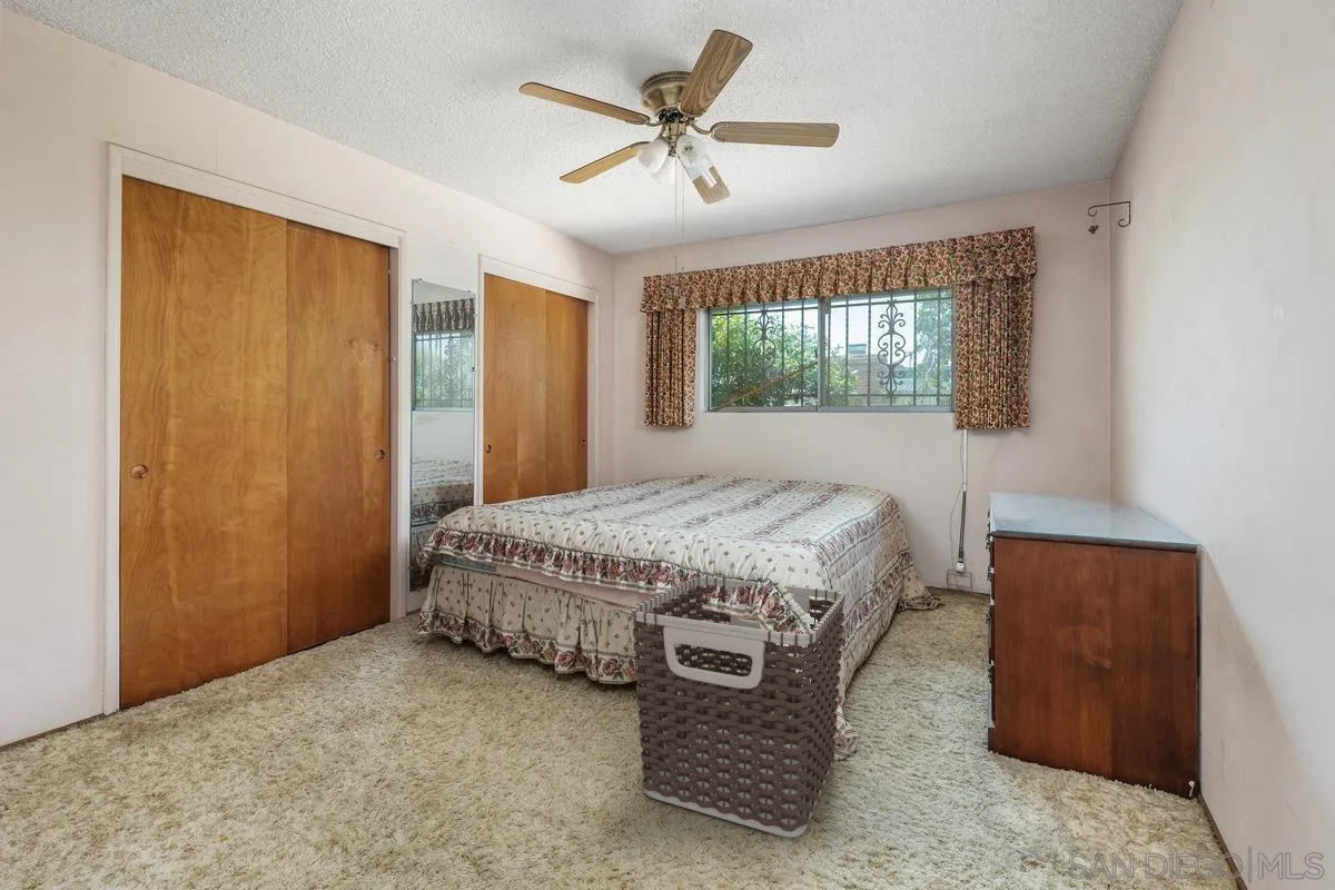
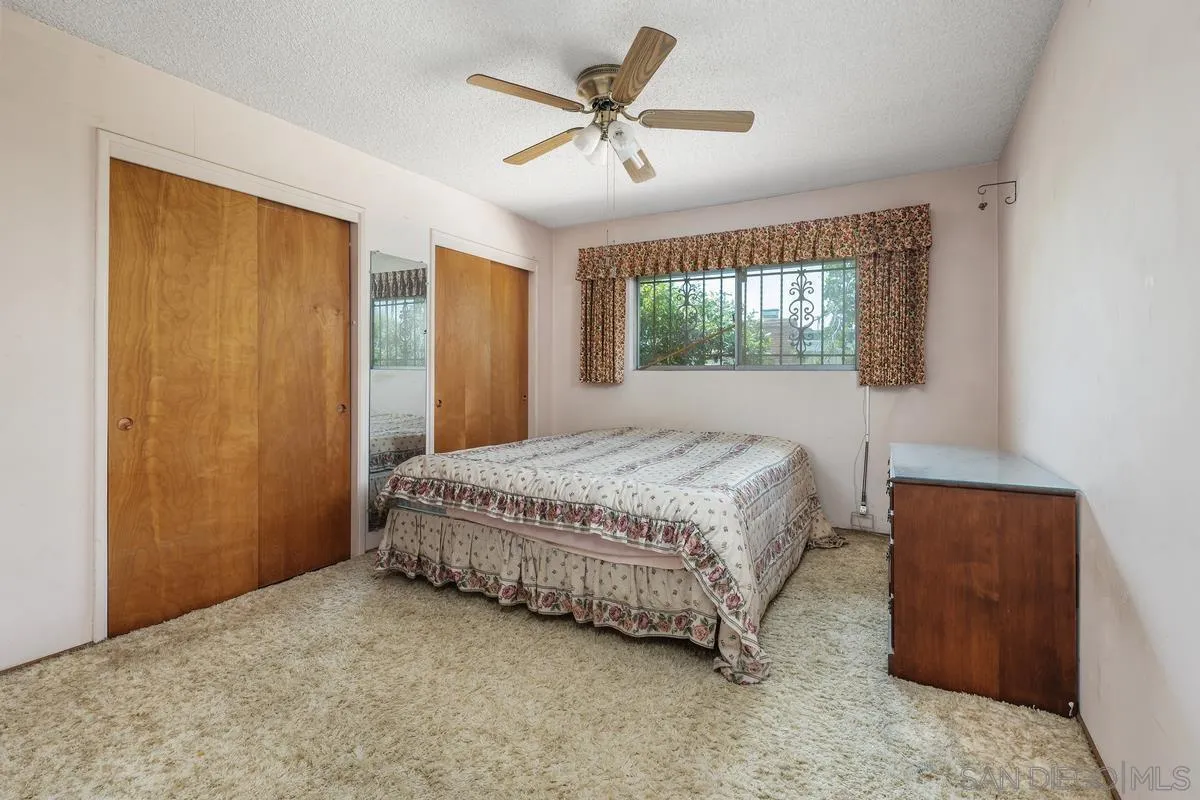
- clothes hamper (742, 686)
